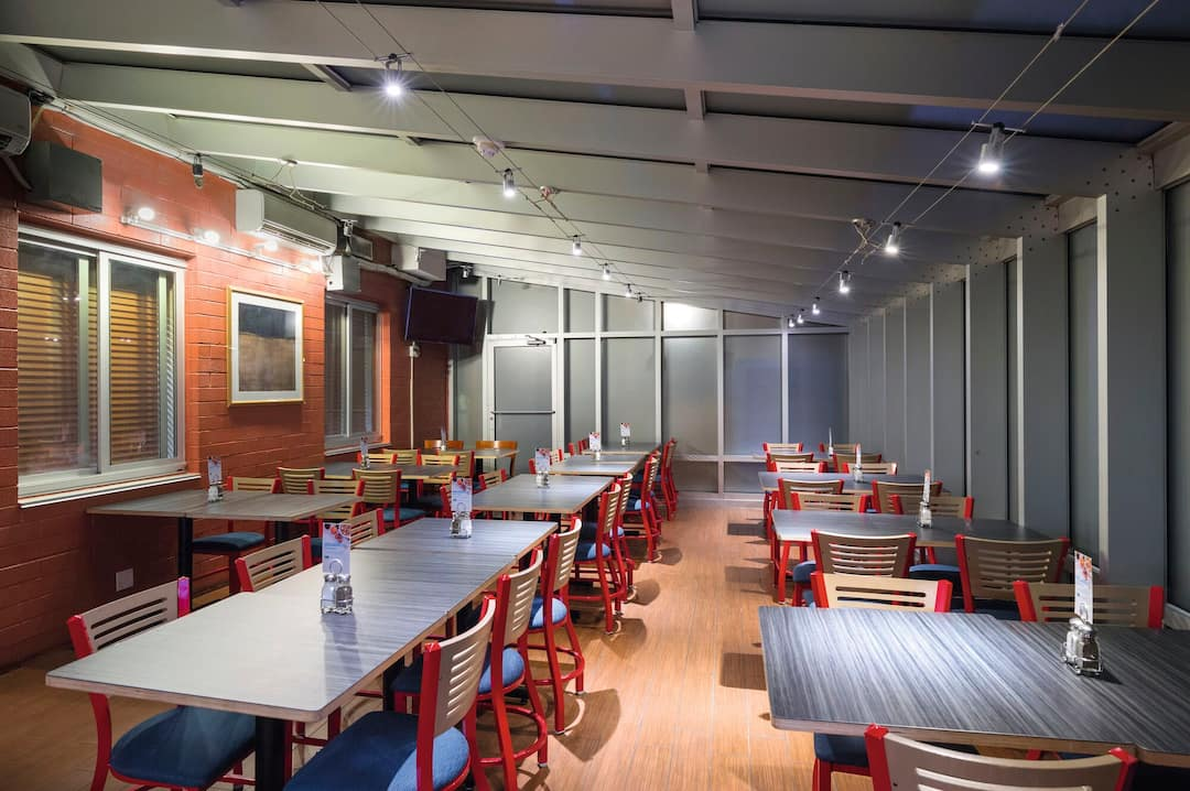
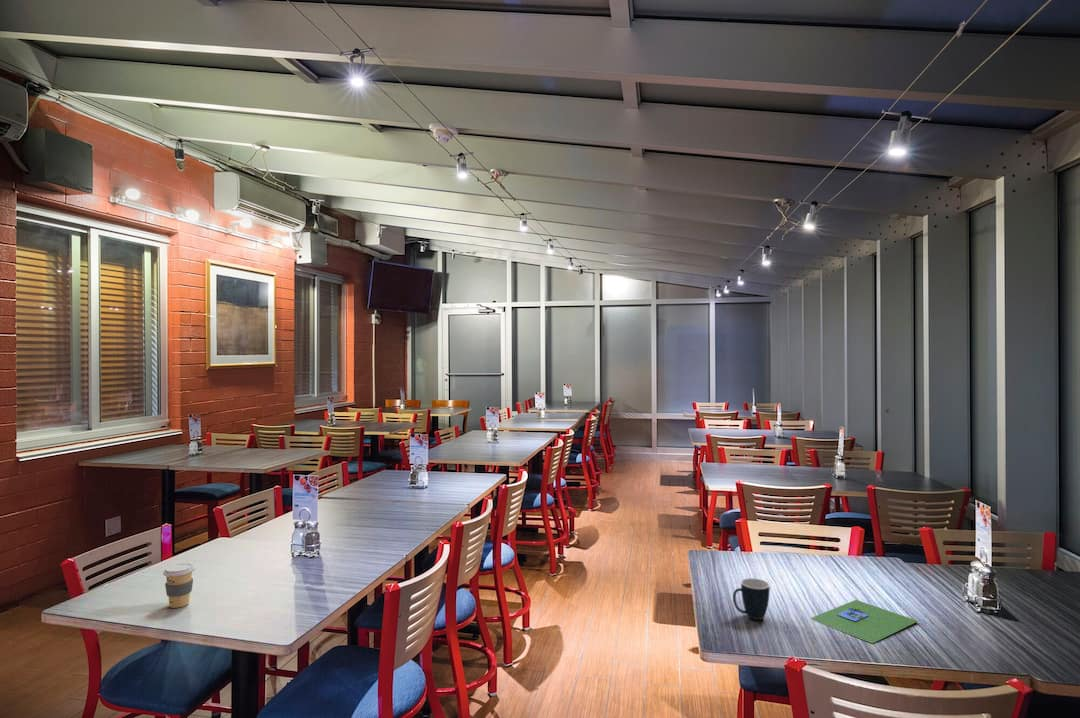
+ mug (750, 600)
+ coffee cup (179, 585)
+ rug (863, 614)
